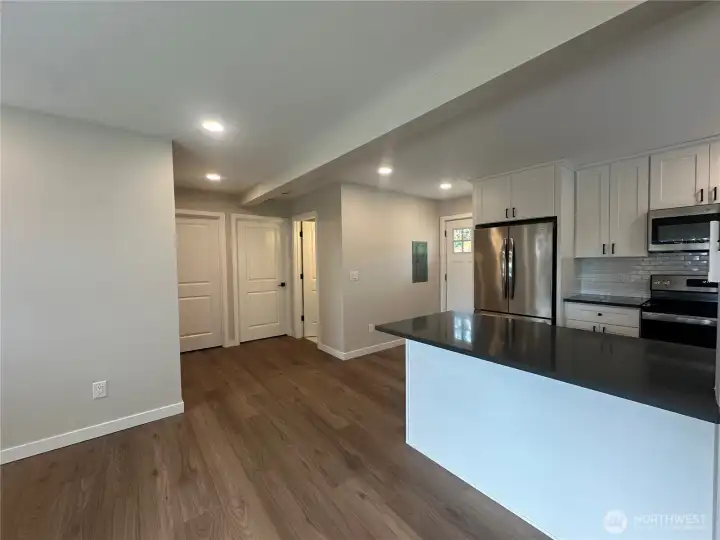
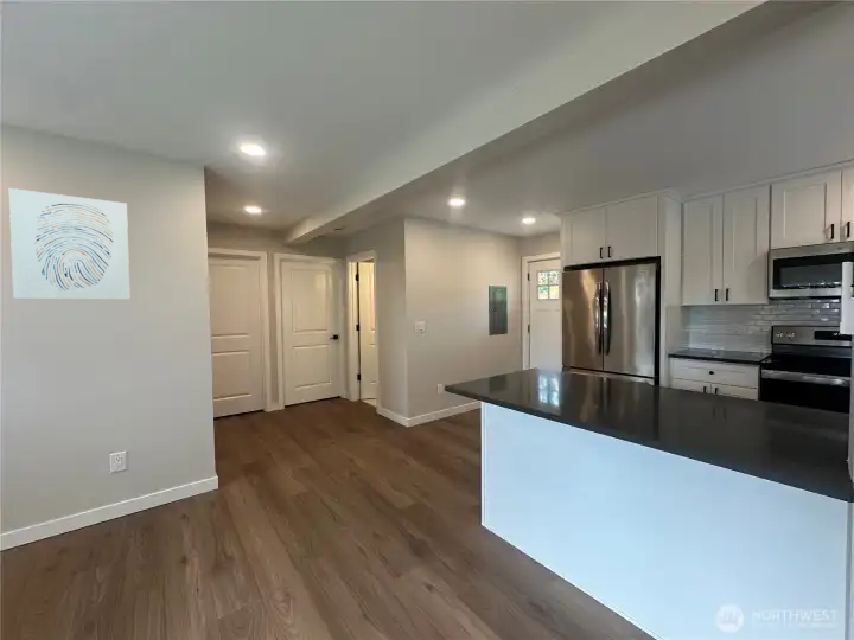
+ wall art (74, 248)
